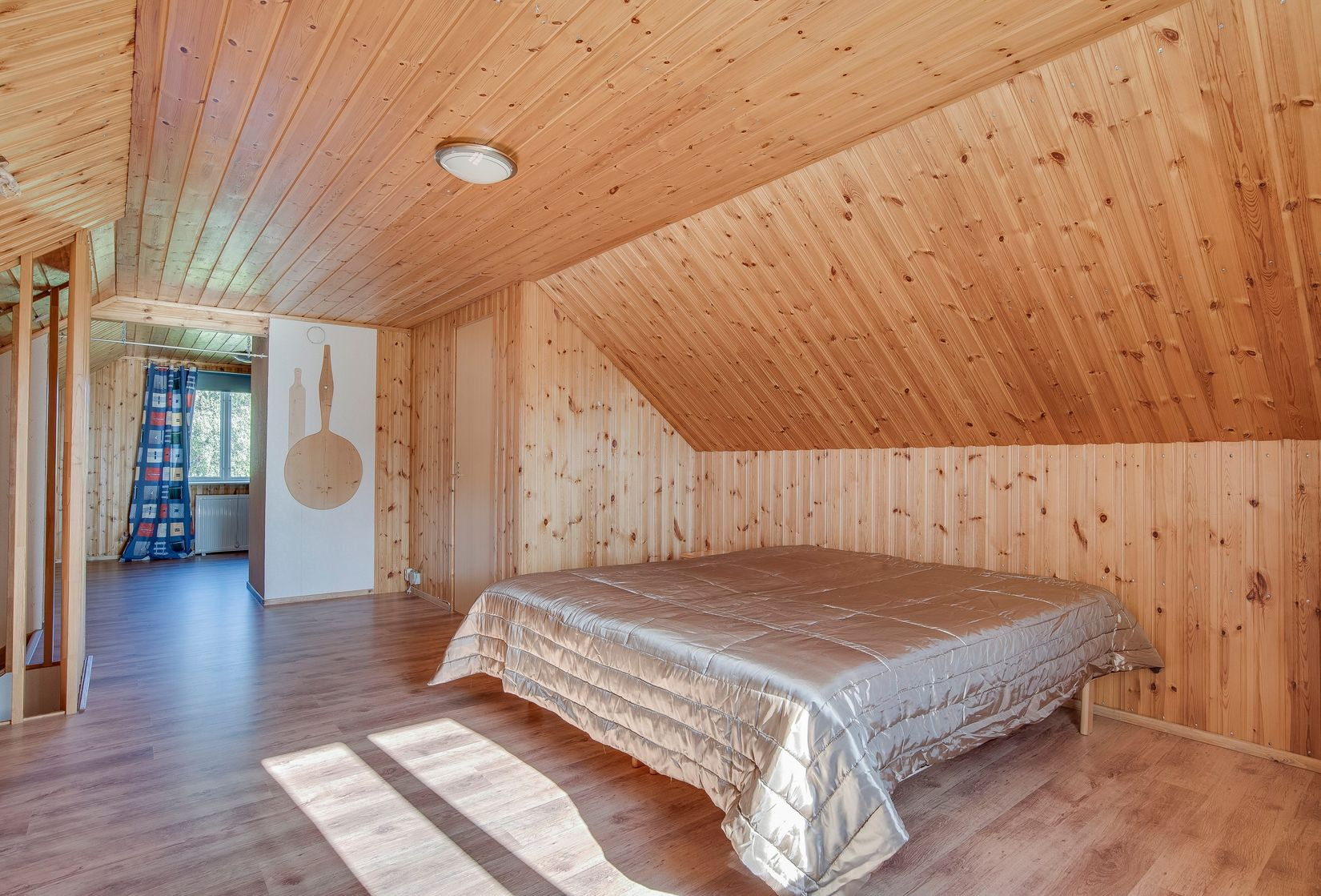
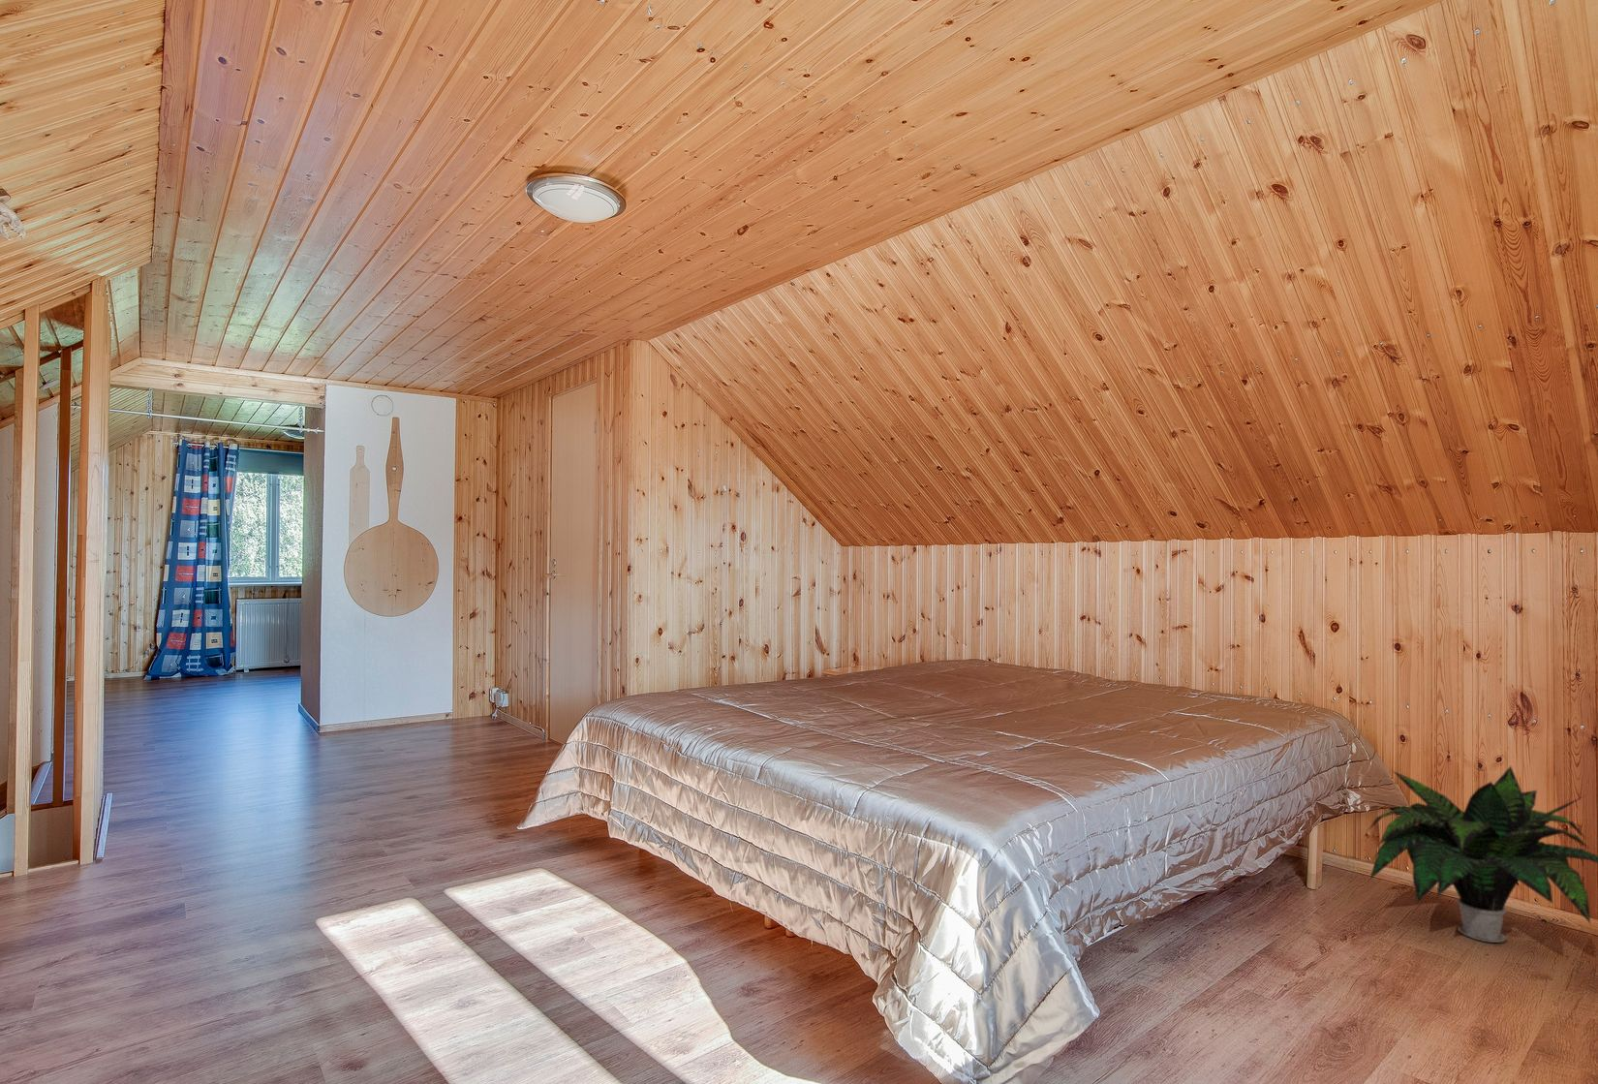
+ potted plant (1489, 853)
